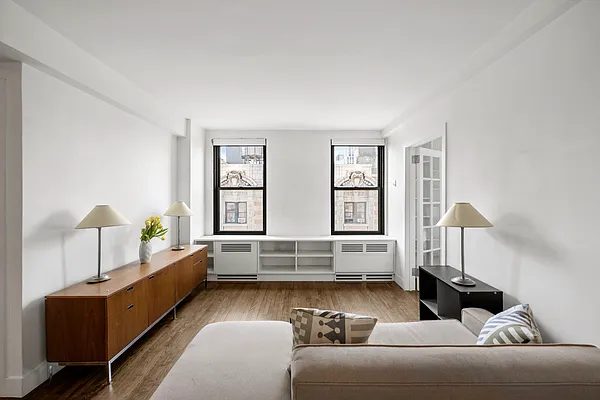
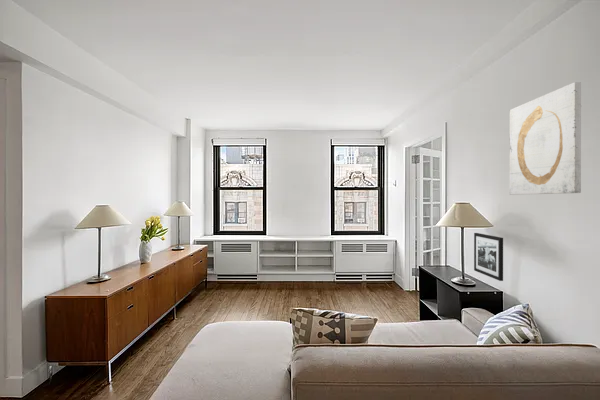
+ wall art (540, 145)
+ picture frame (487, 255)
